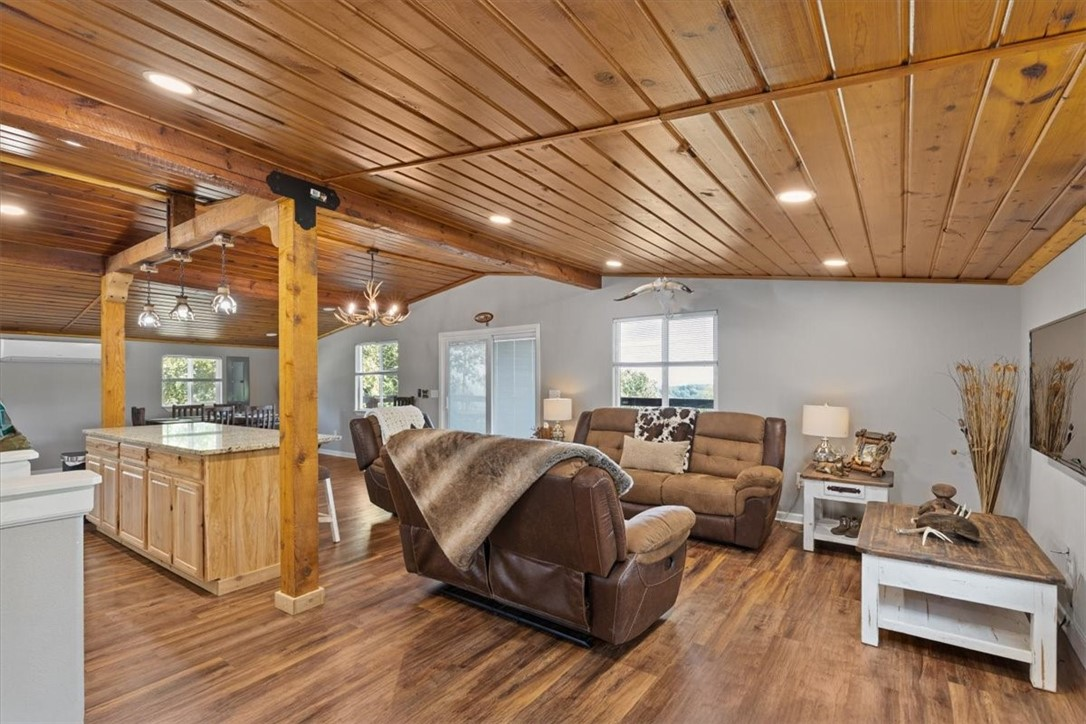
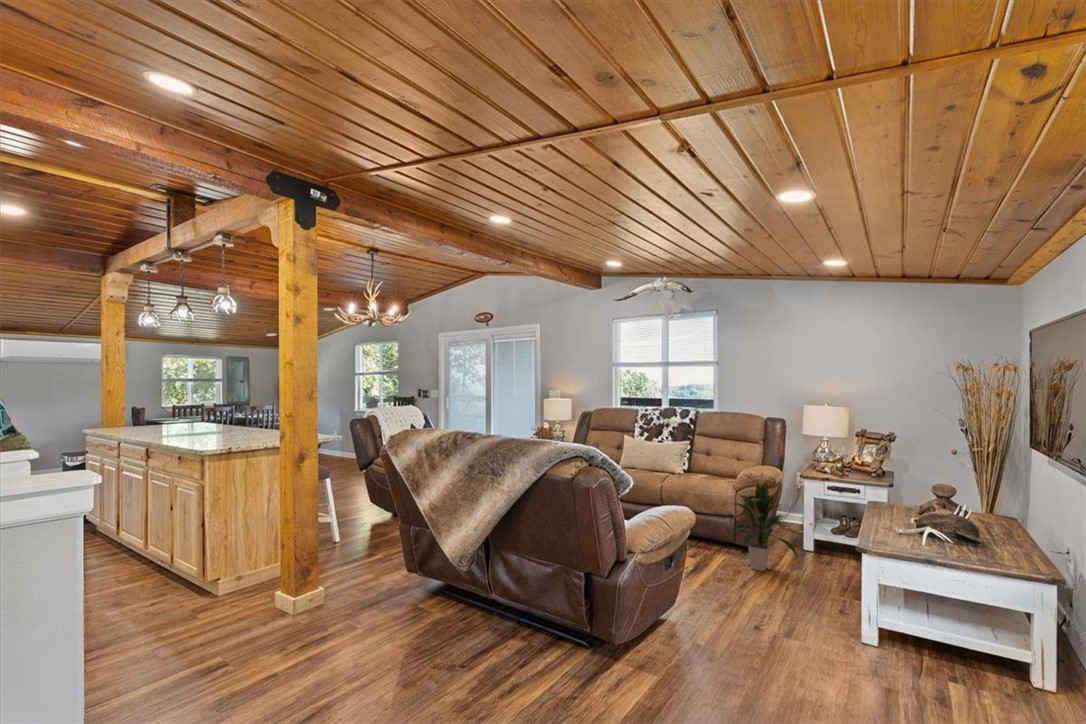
+ indoor plant (762, 526)
